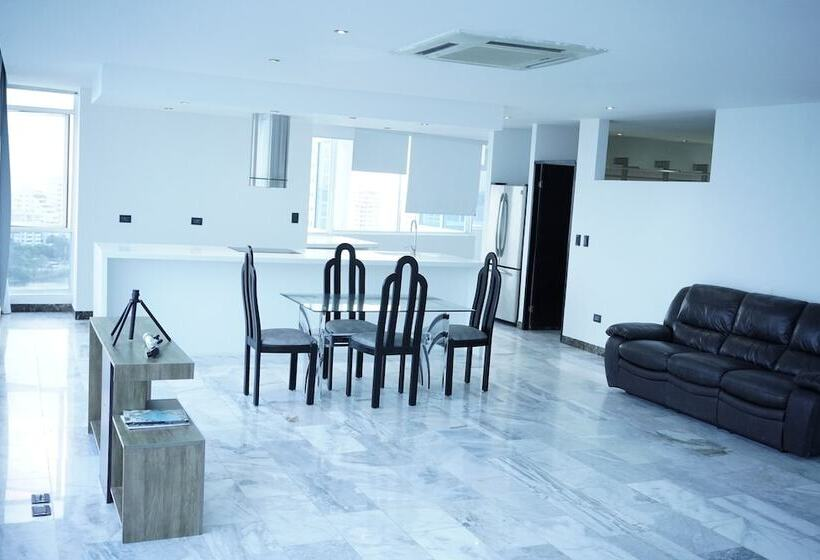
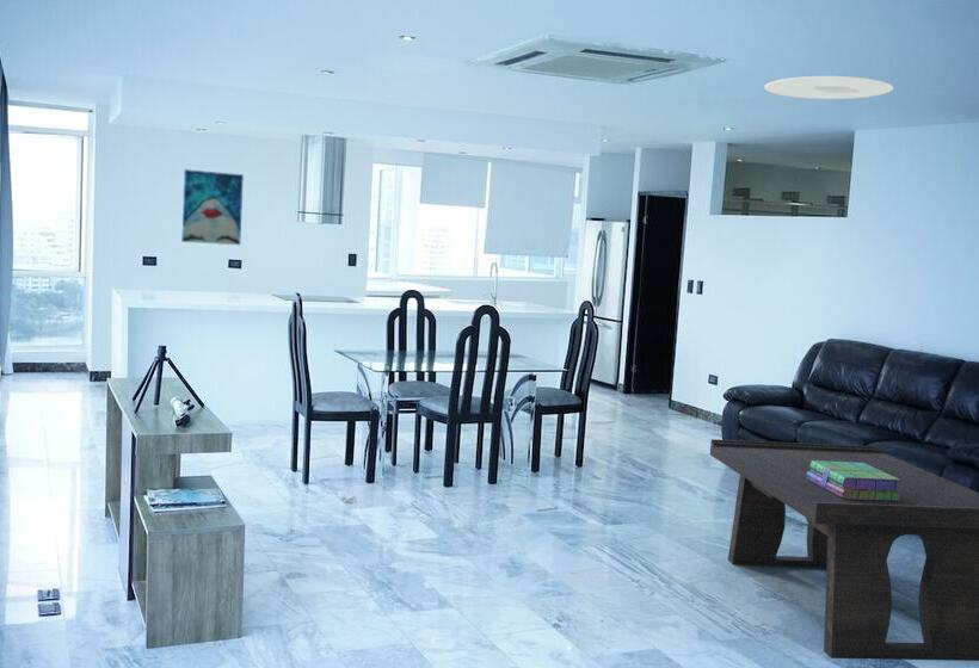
+ ceiling light (827, 82)
+ coffee table (846, 538)
+ stack of books (852, 478)
+ wall art (213, 208)
